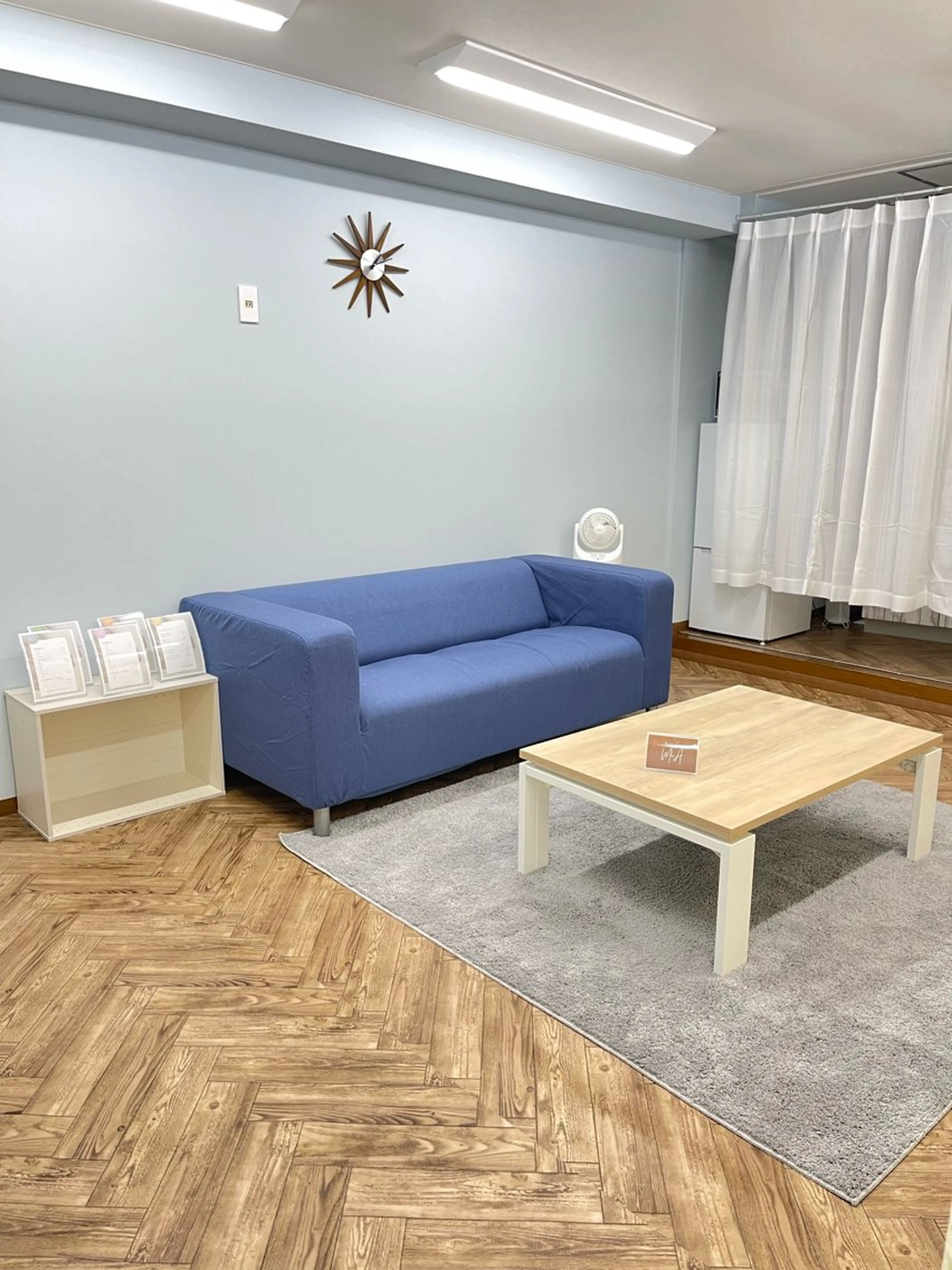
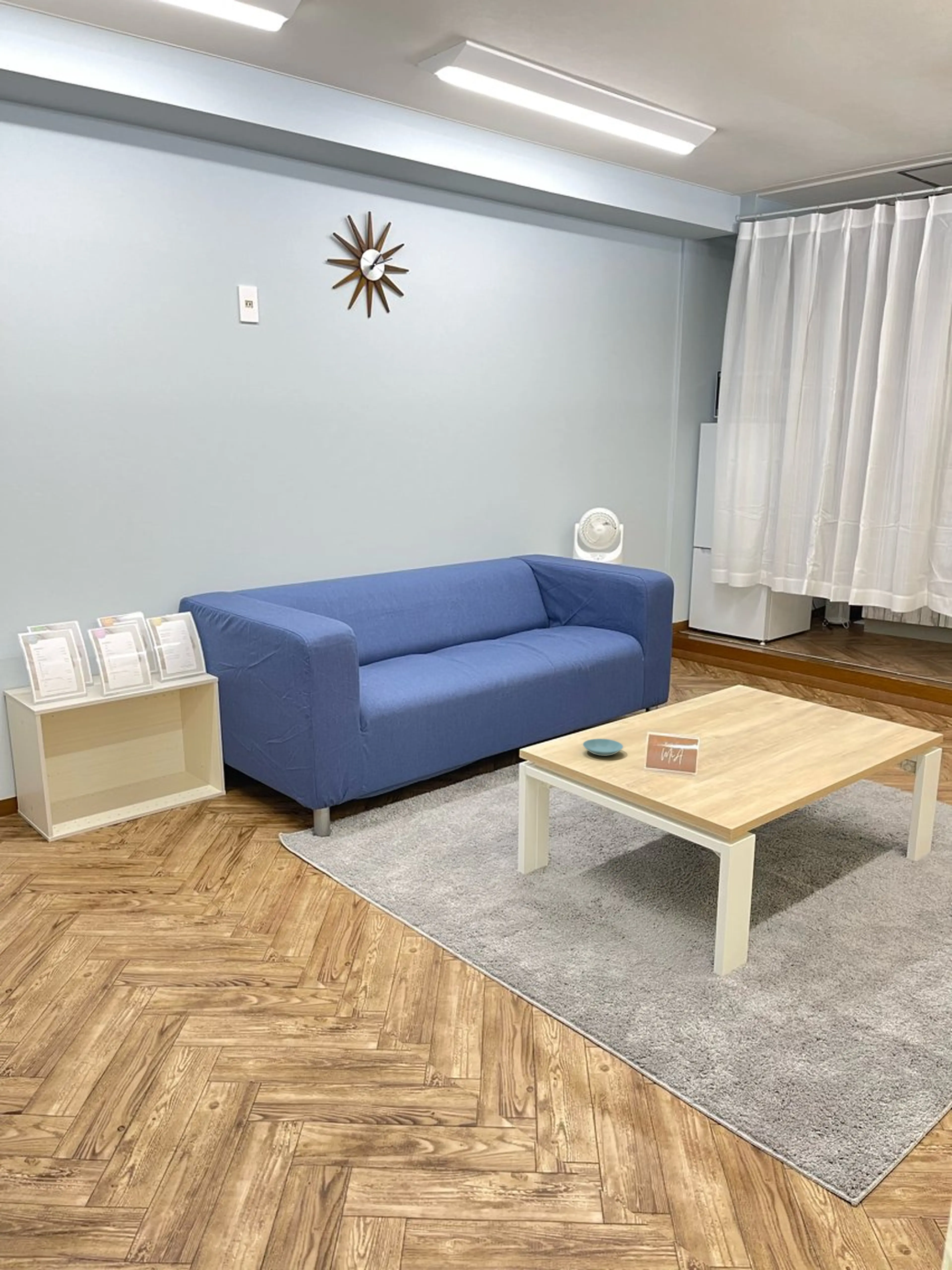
+ saucer (603, 748)
